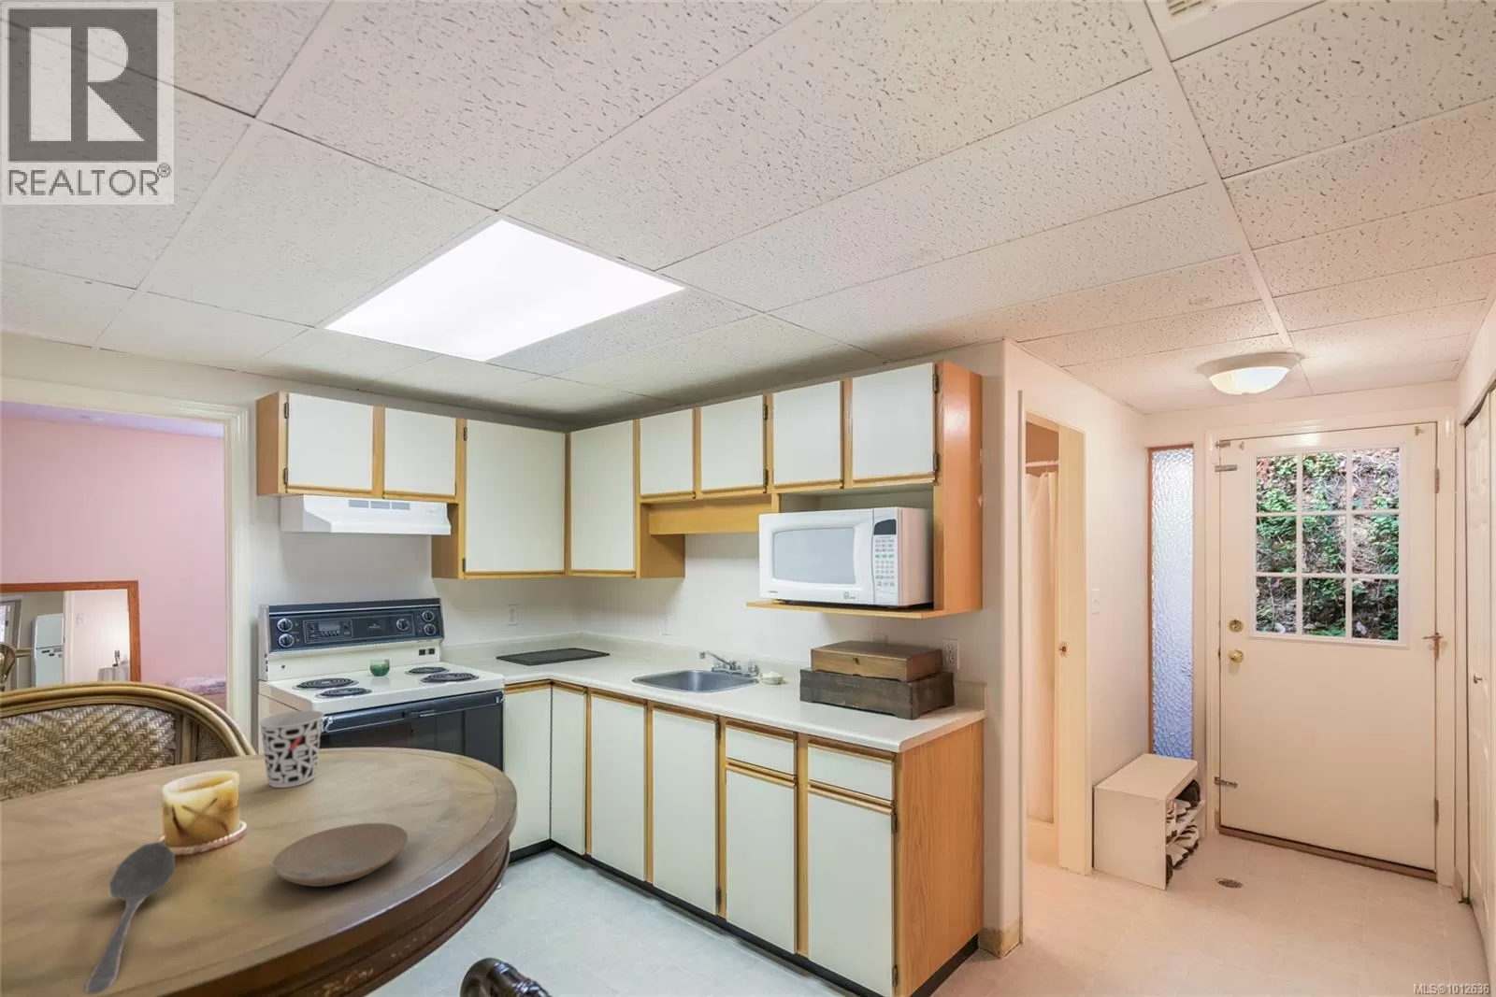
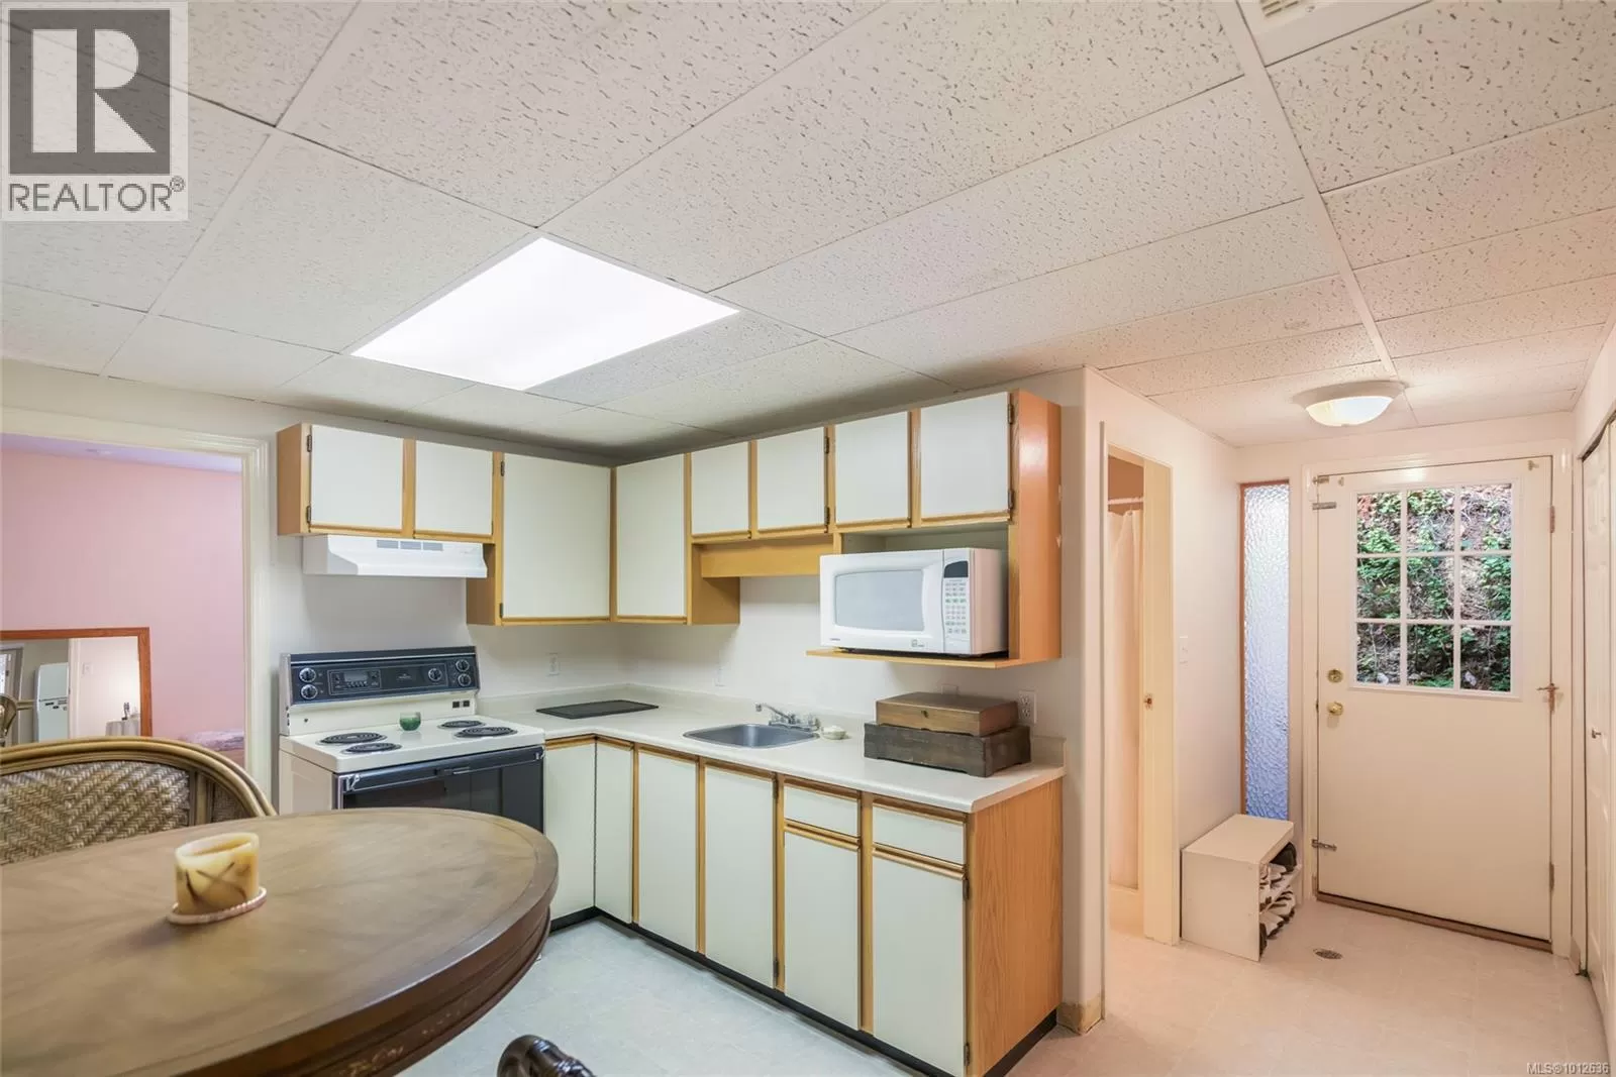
- stirrer (127, 909)
- cup (292, 749)
- plate (342, 858)
